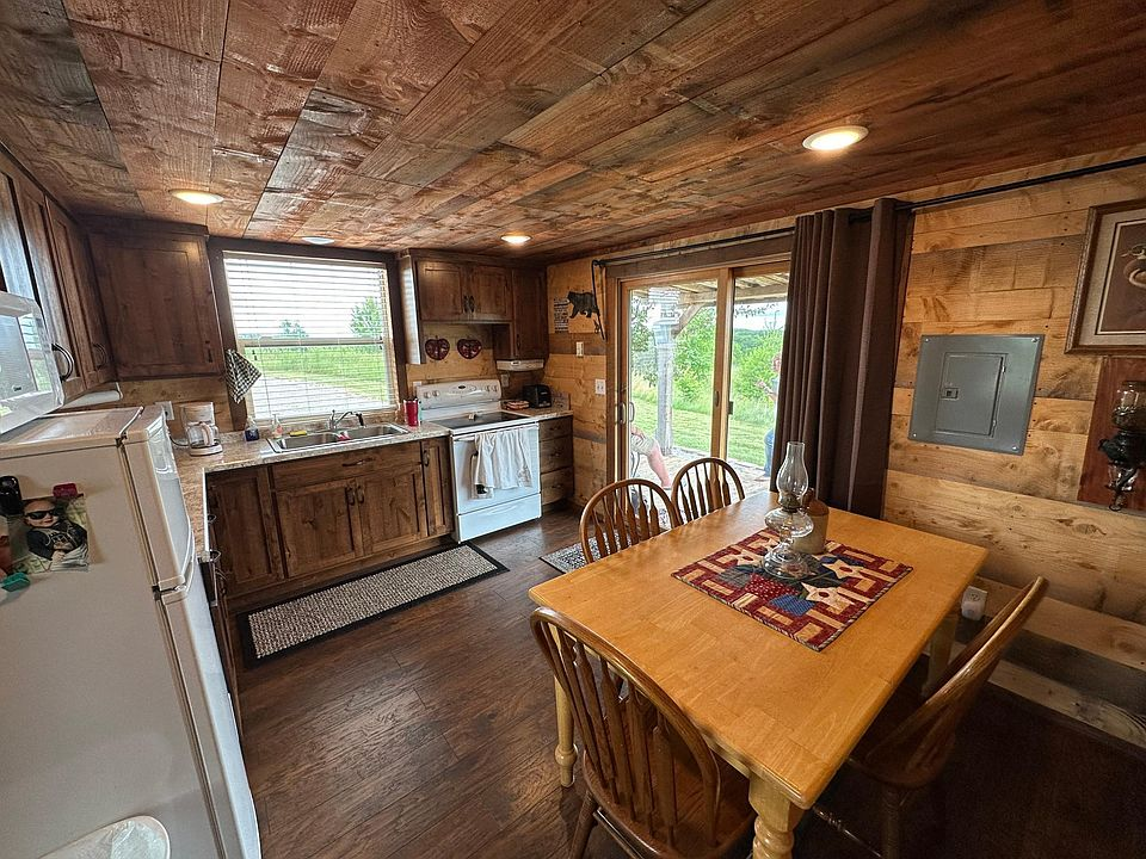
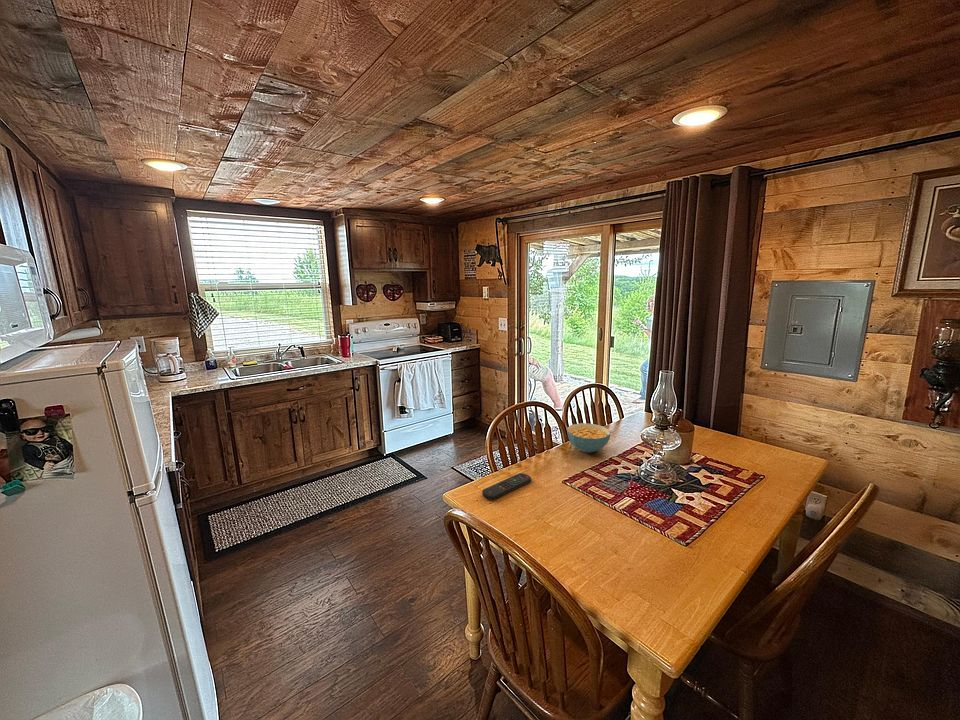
+ remote control (507, 485)
+ cereal bowl (587, 440)
